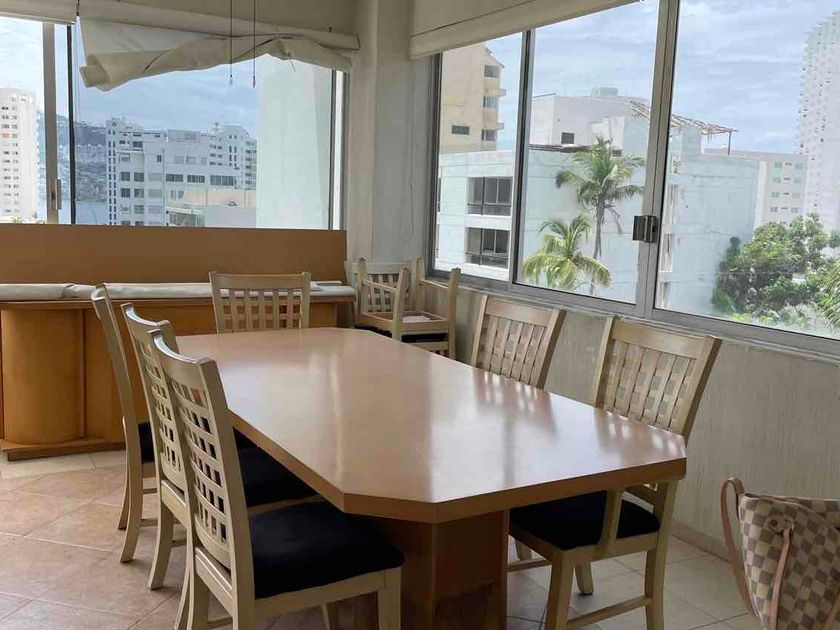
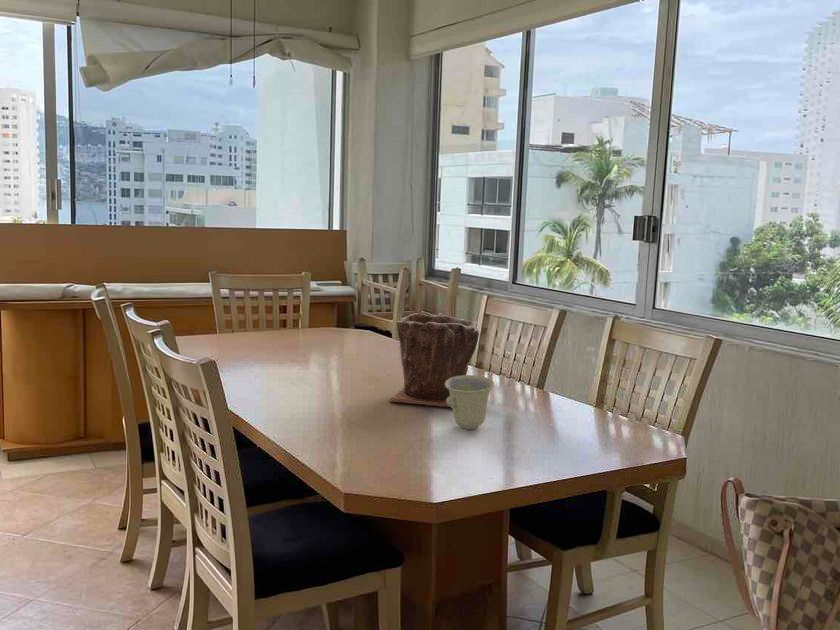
+ plant pot (437, 357)
+ cup (468, 403)
